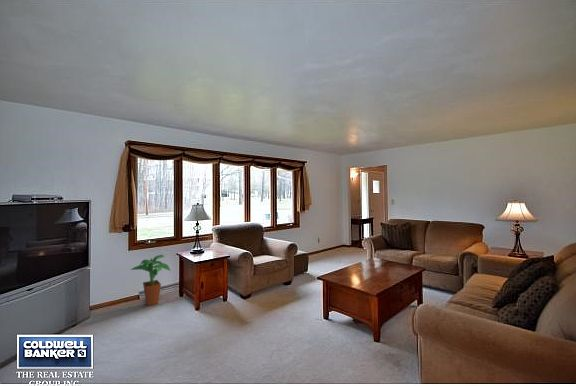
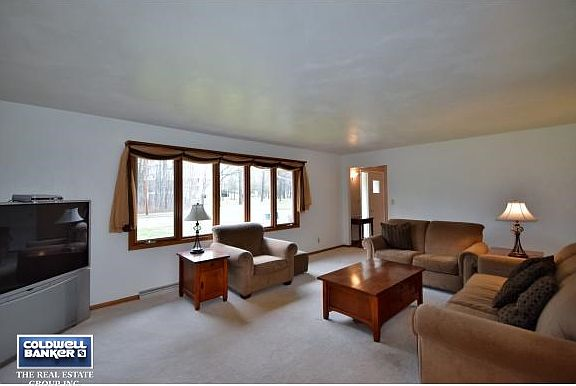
- potted plant (151, 279)
